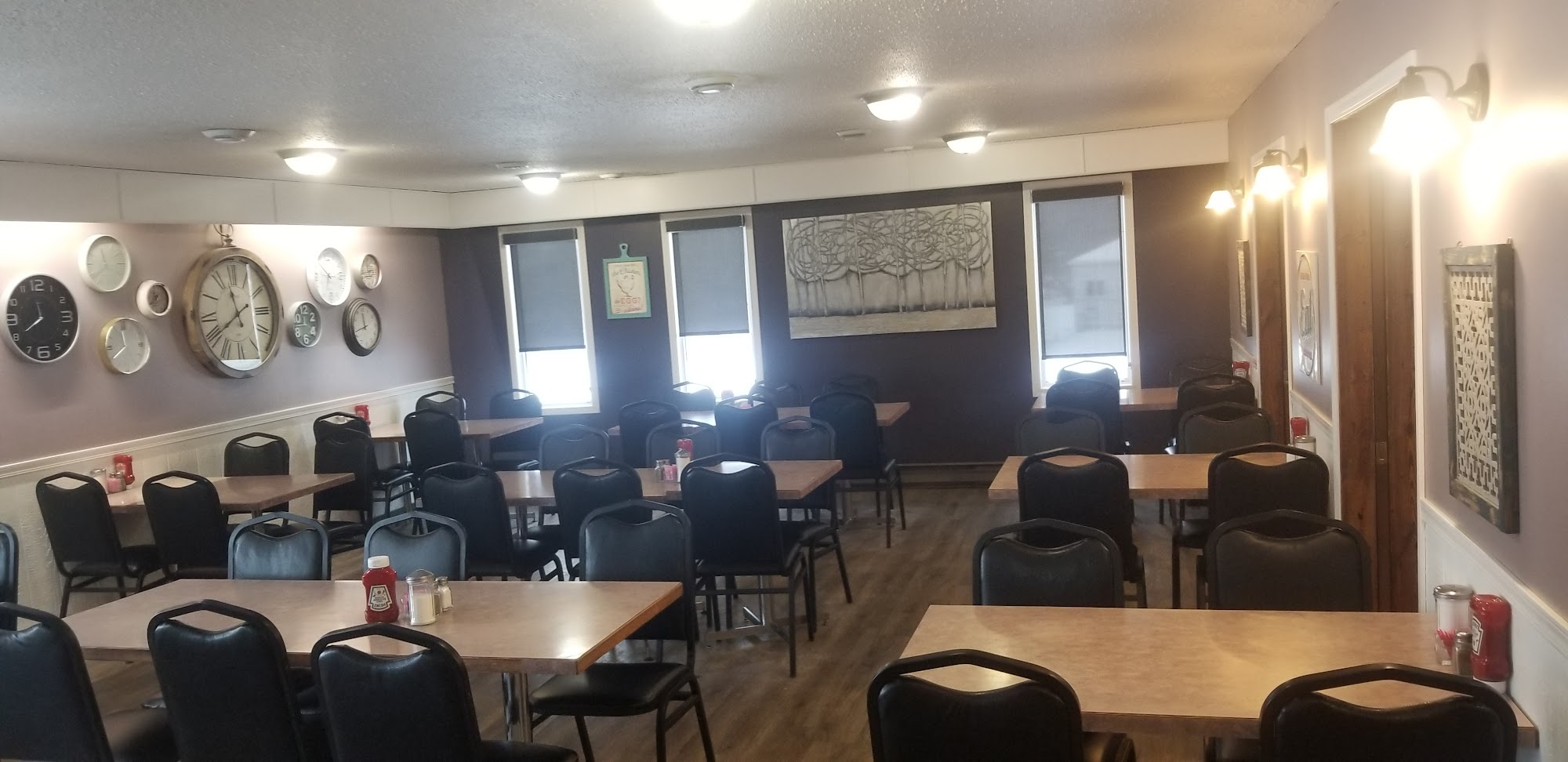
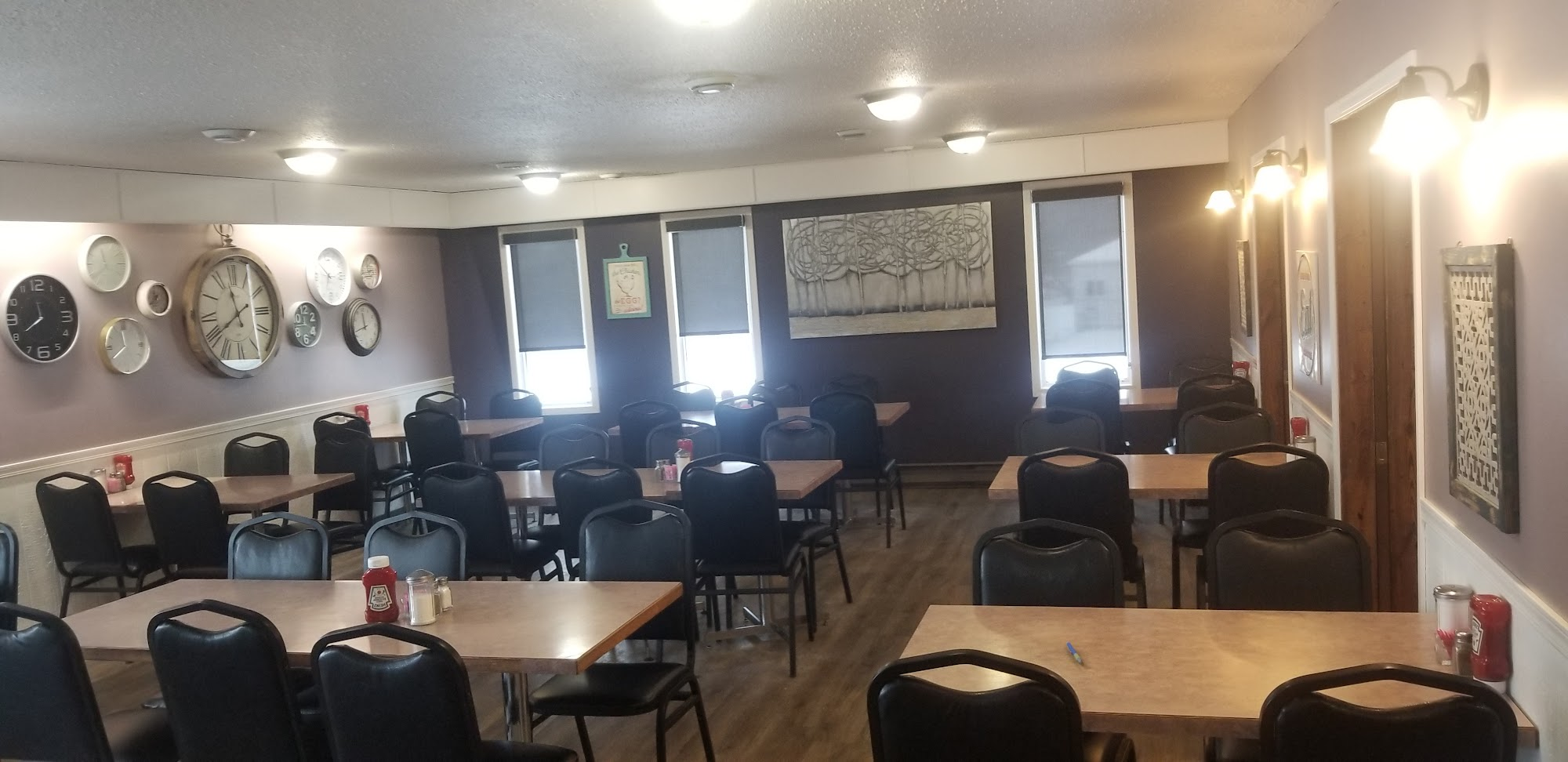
+ pen (1074, 652)
